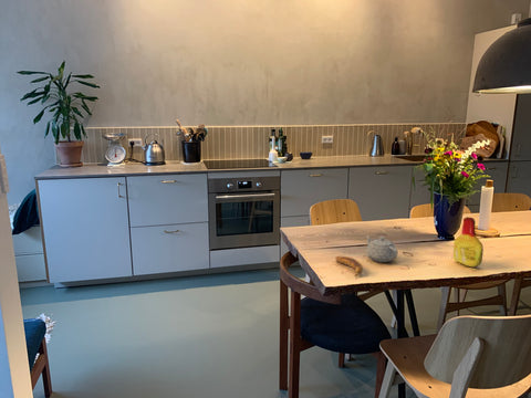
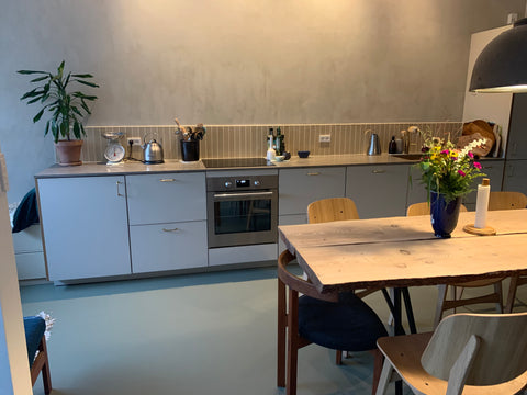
- teapot (381, 248)
- banana (348, 263)
- bottle (468, 241)
